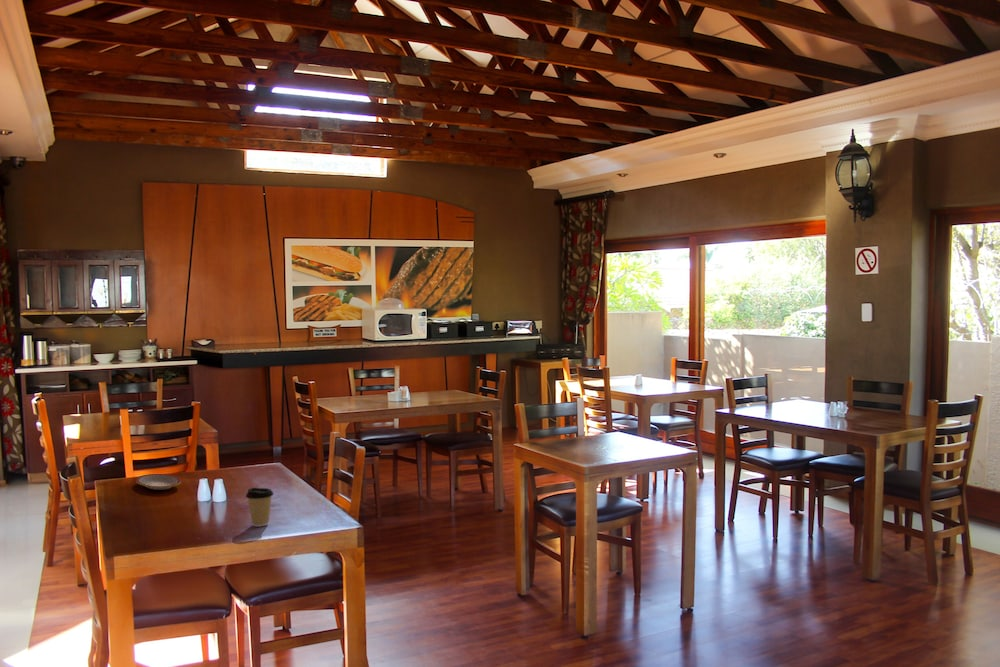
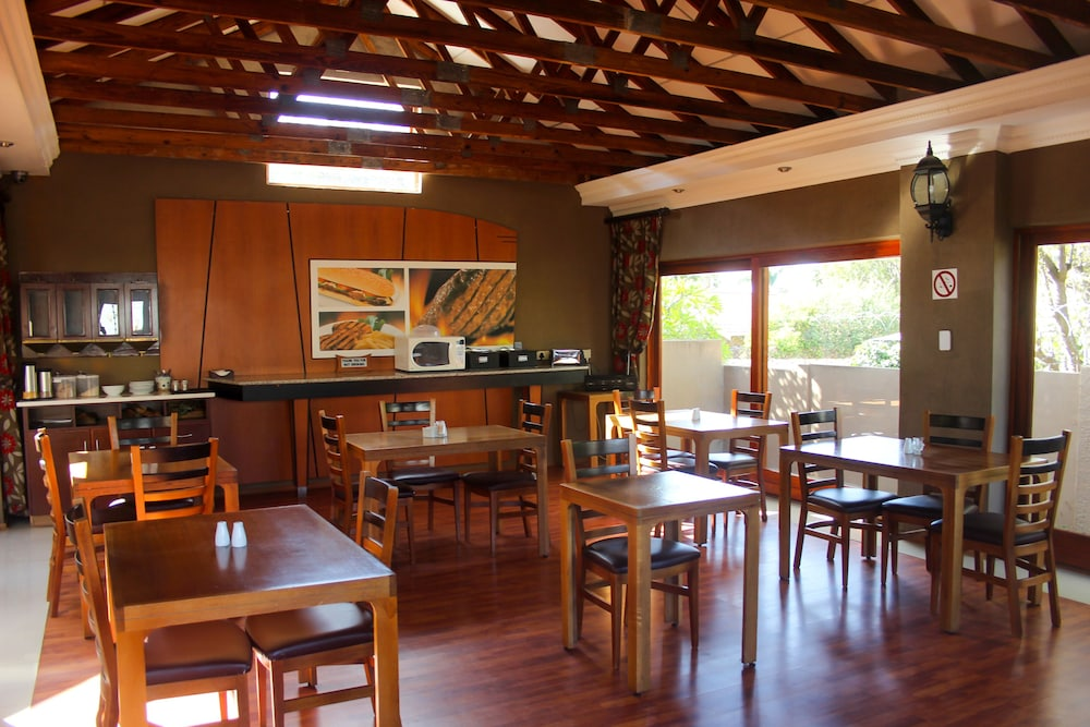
- coffee cup (260, 506)
- plate (158, 483)
